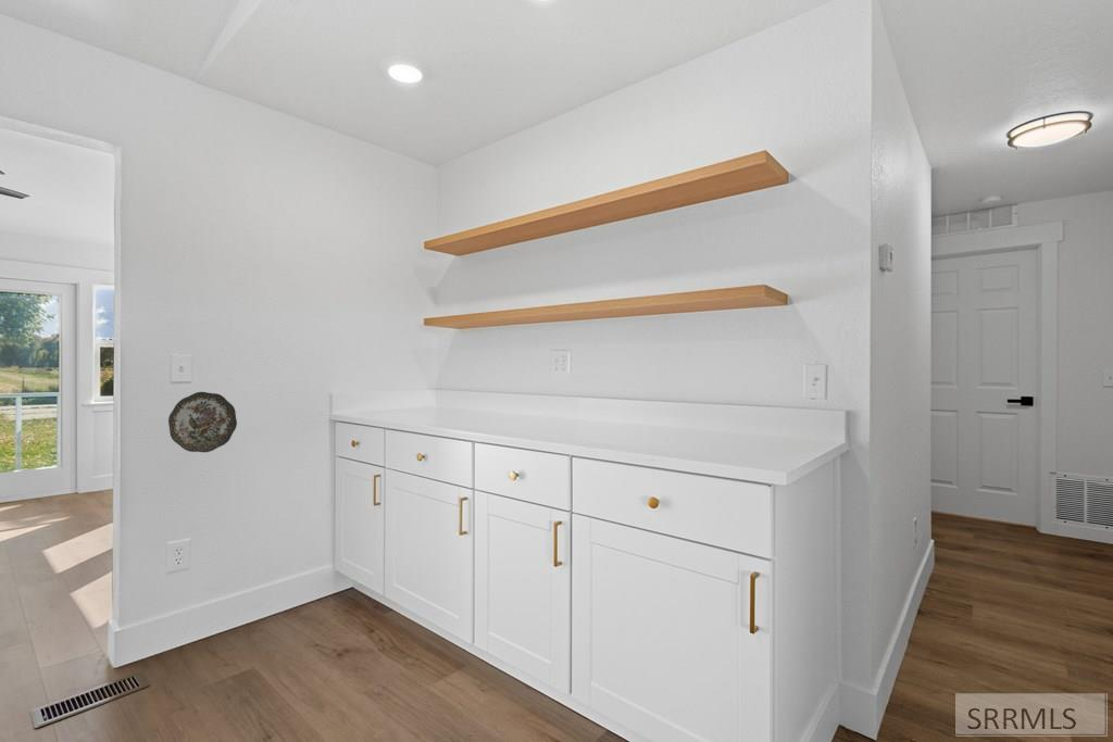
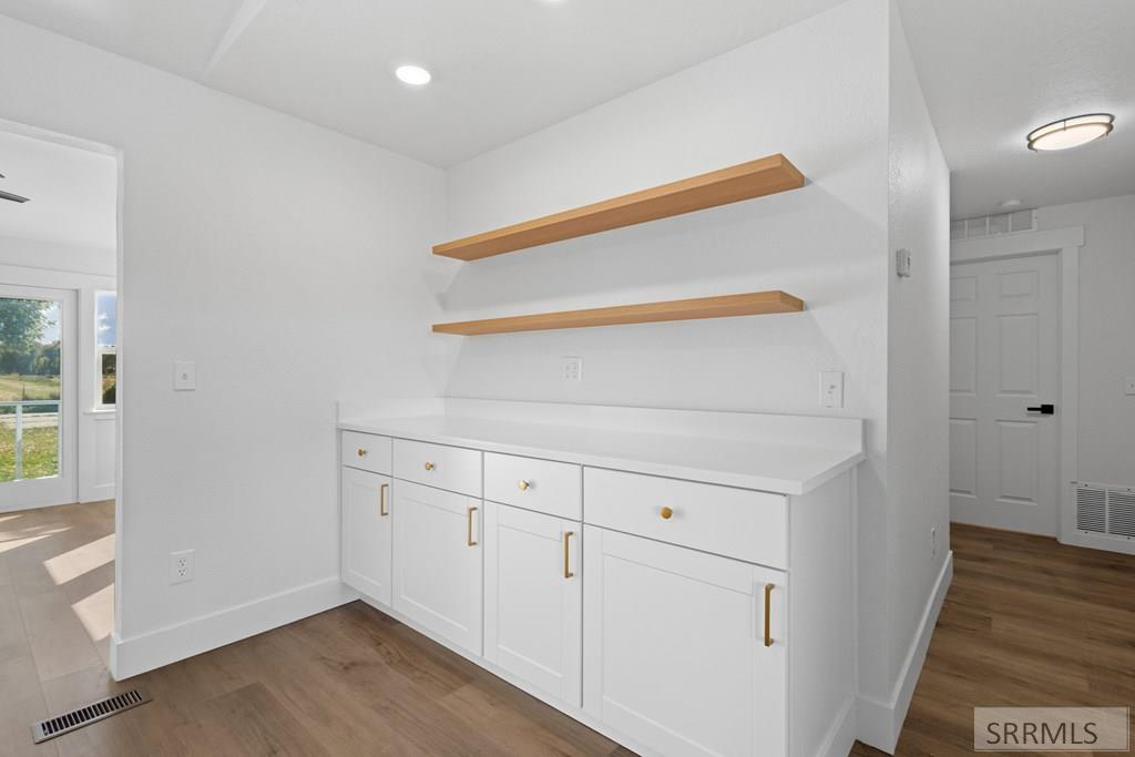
- decorative plate (202, 422)
